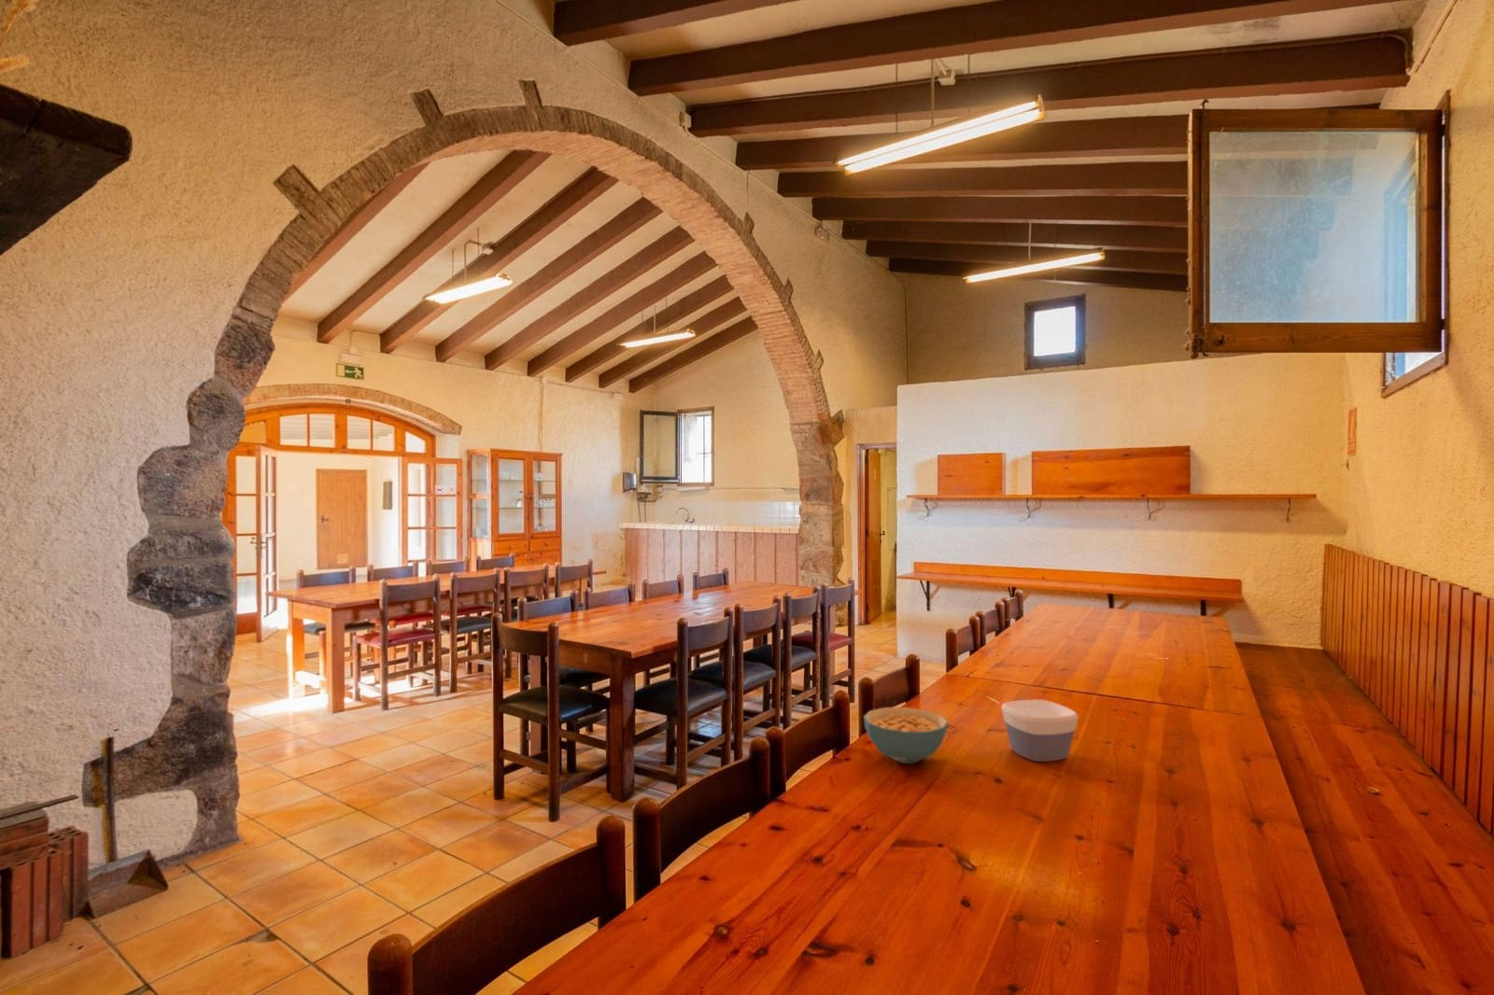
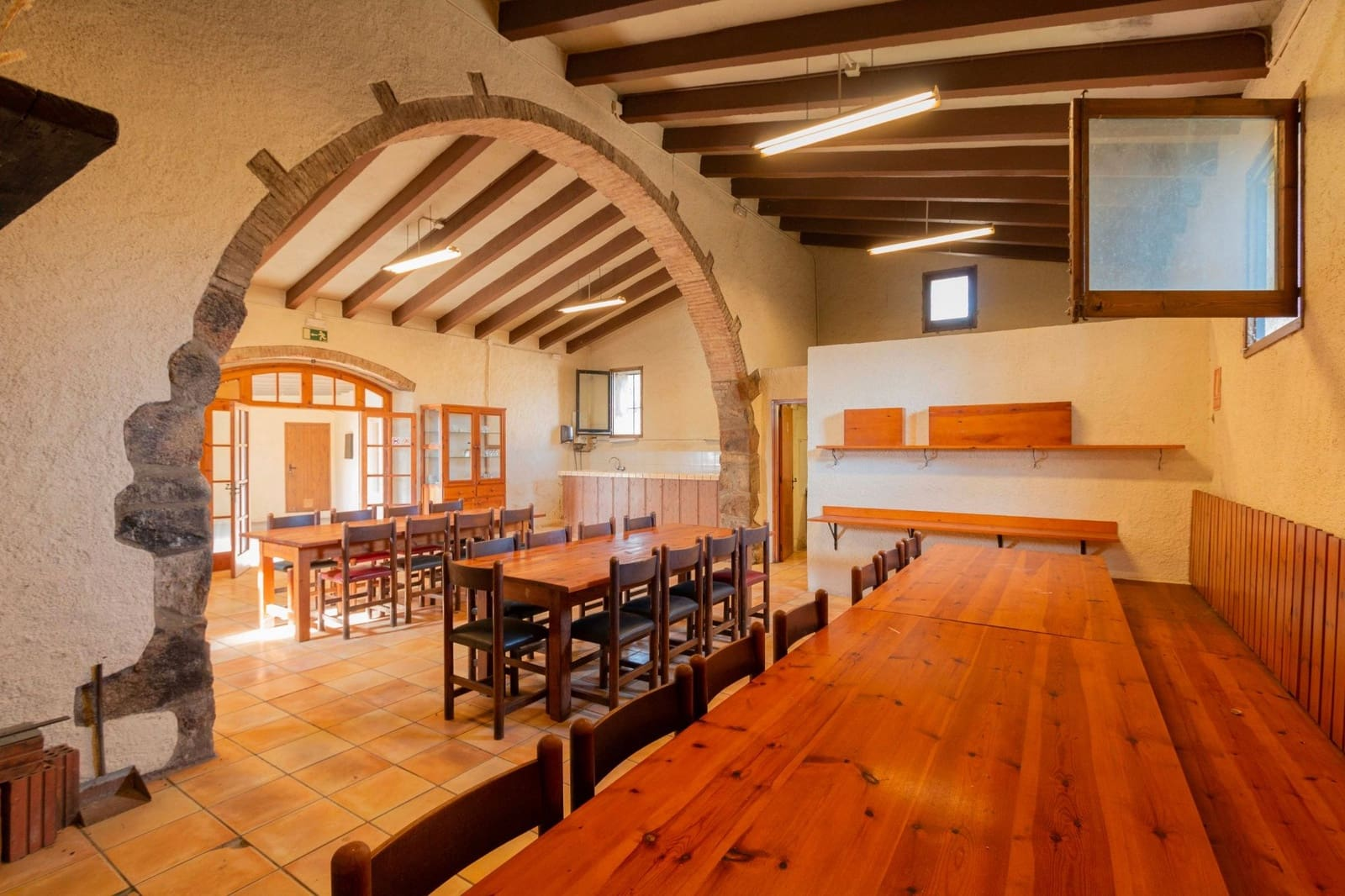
- cereal bowl (905, 738)
- bowl (1039, 731)
